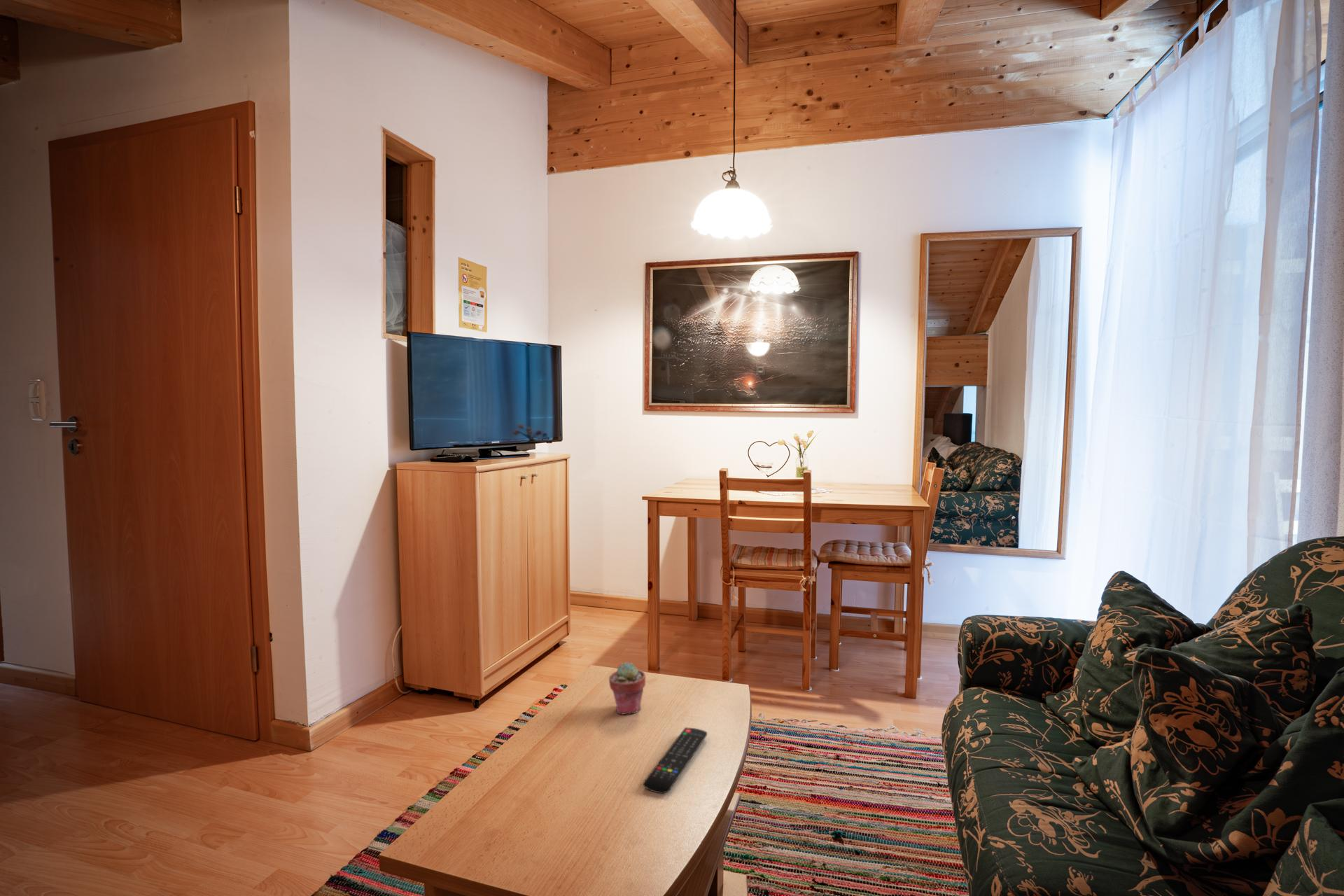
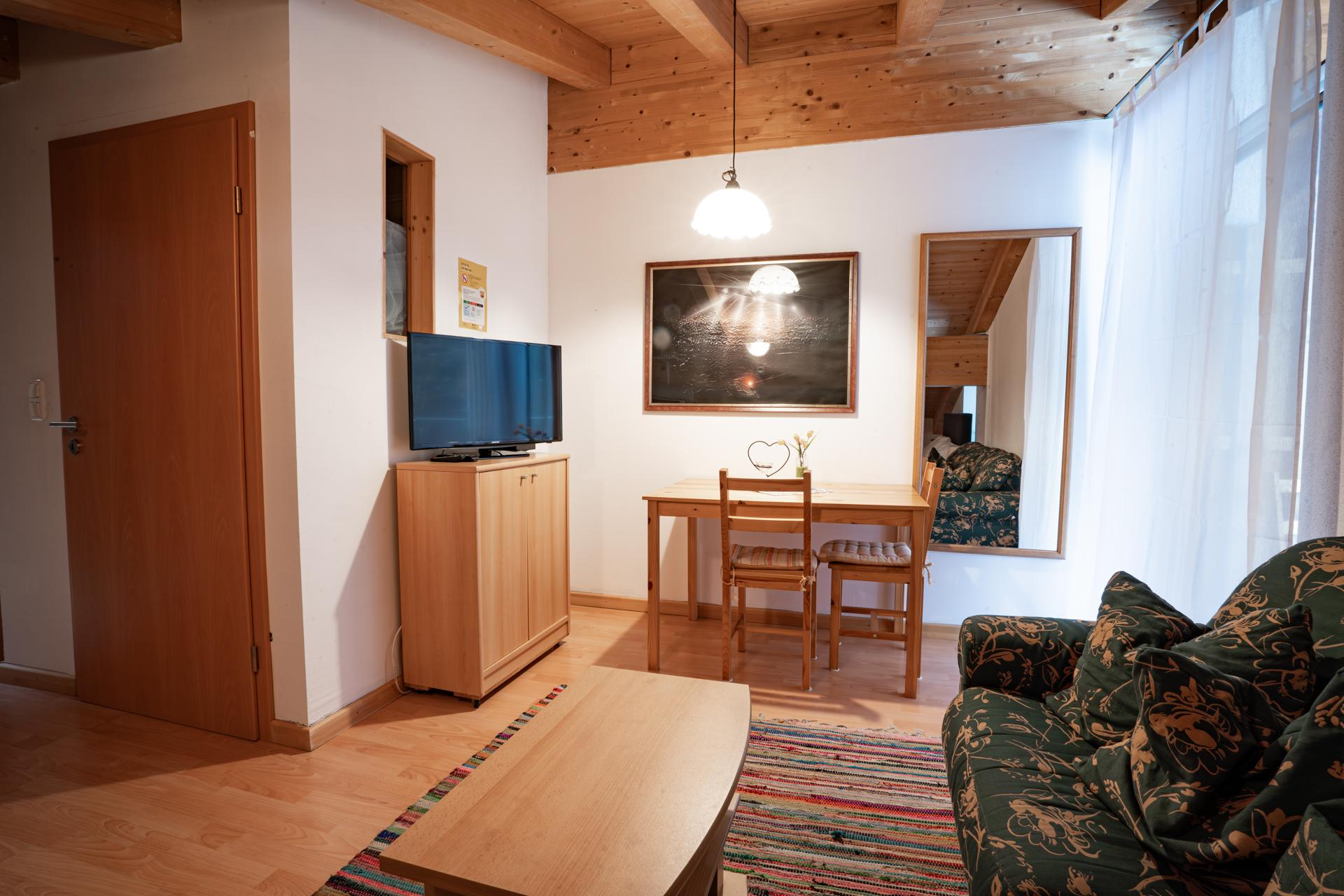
- potted succulent (627, 685)
- remote control (678, 757)
